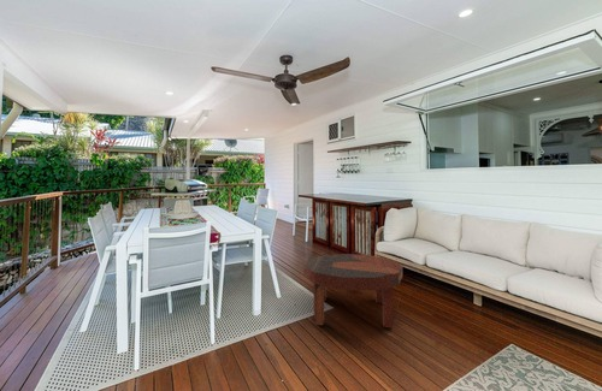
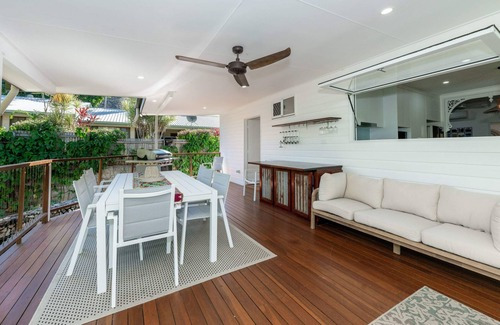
- coffee table (353, 288)
